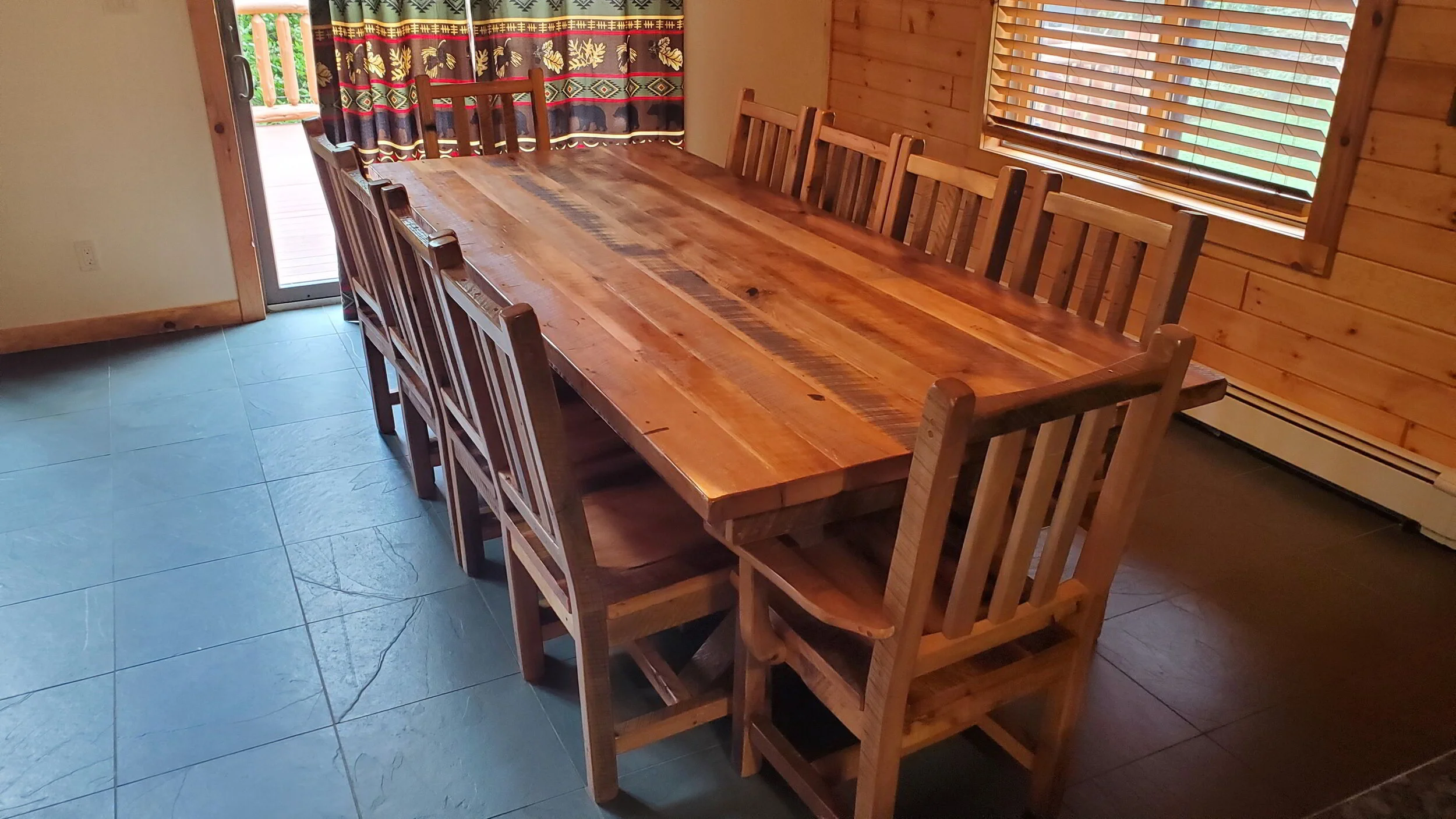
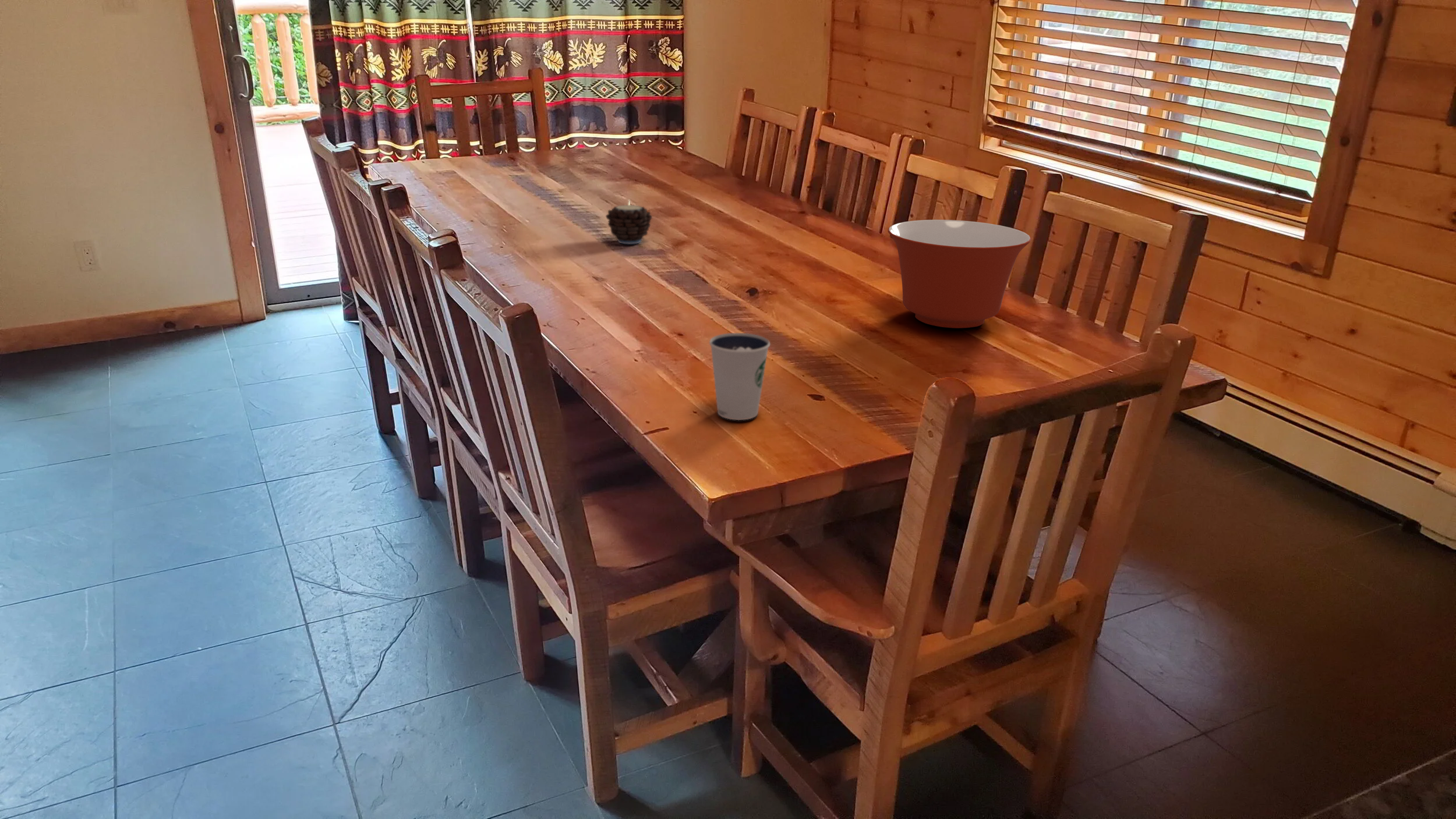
+ candle (629, 221)
+ dixie cup (738, 378)
+ mixing bowl (954, 276)
